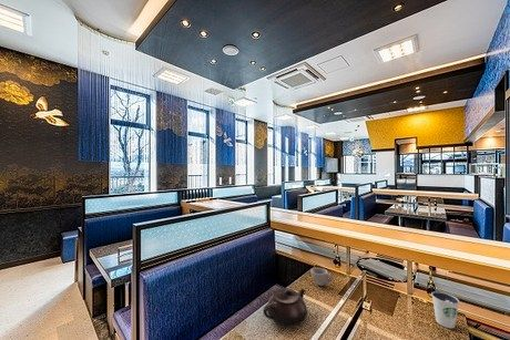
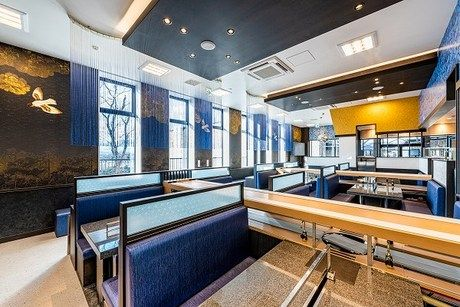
- cup (322, 277)
- dixie cup (445, 310)
- teapot (285, 302)
